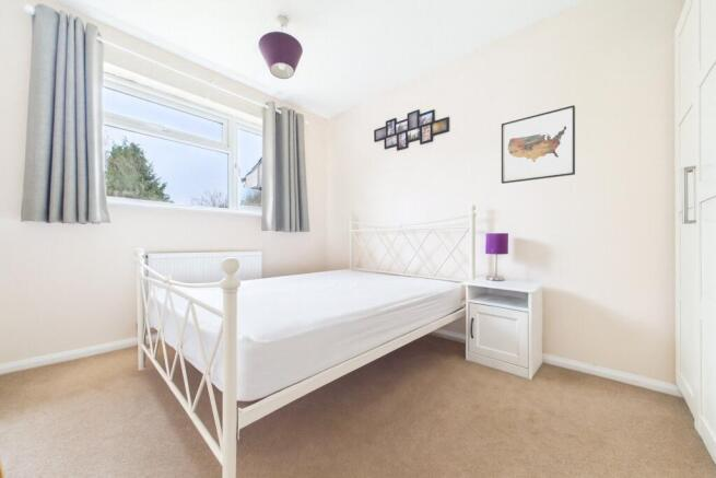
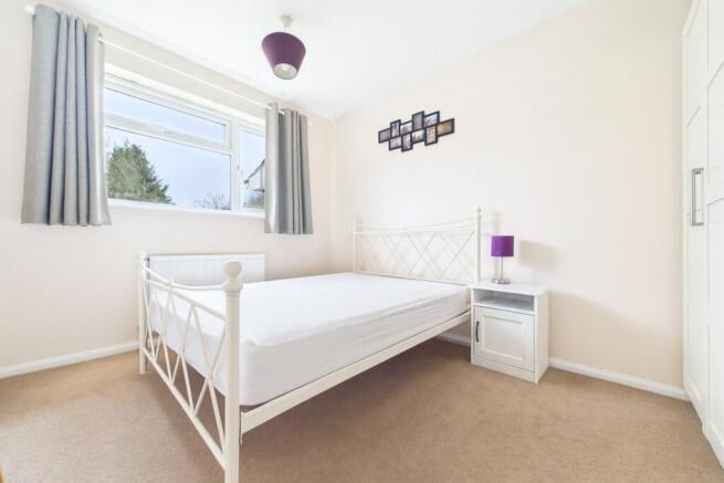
- wall art (536, 147)
